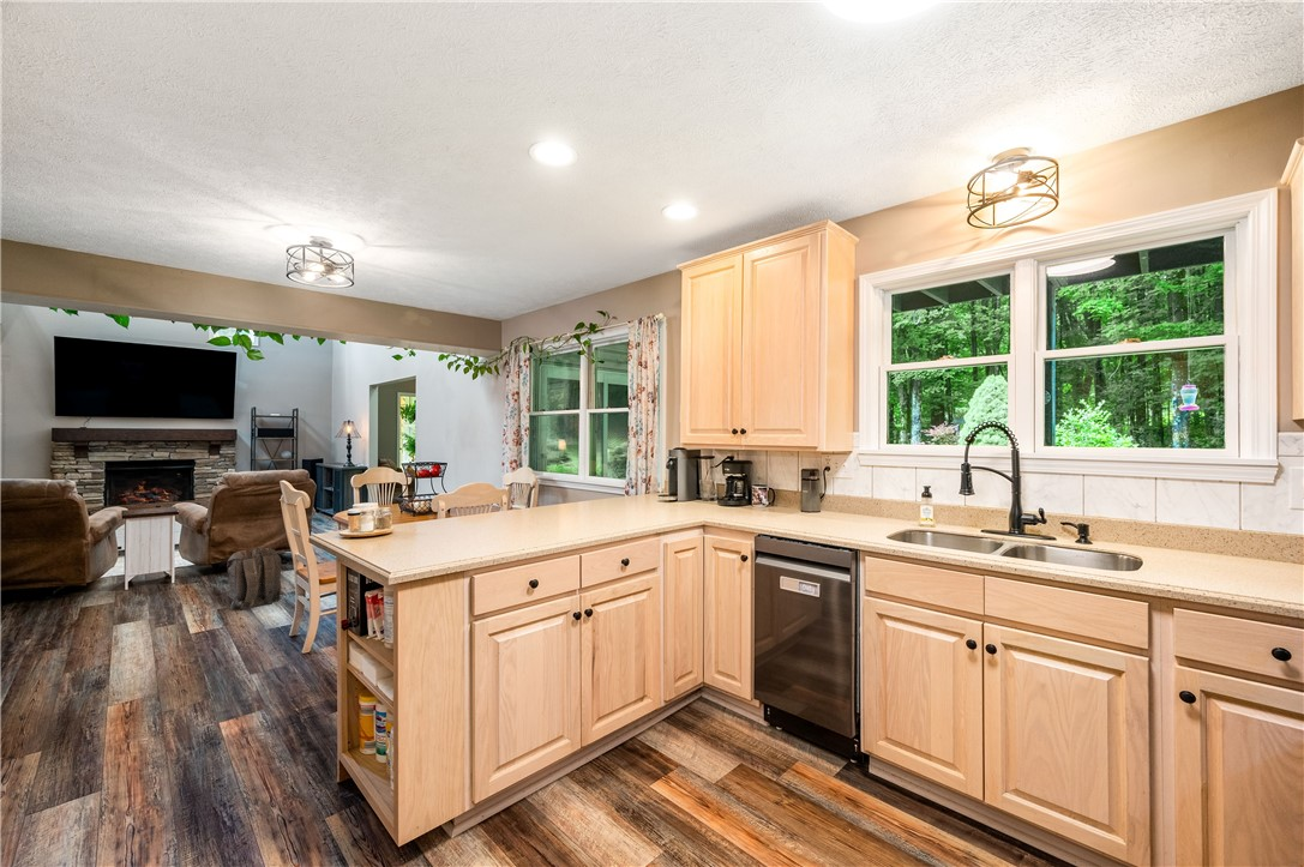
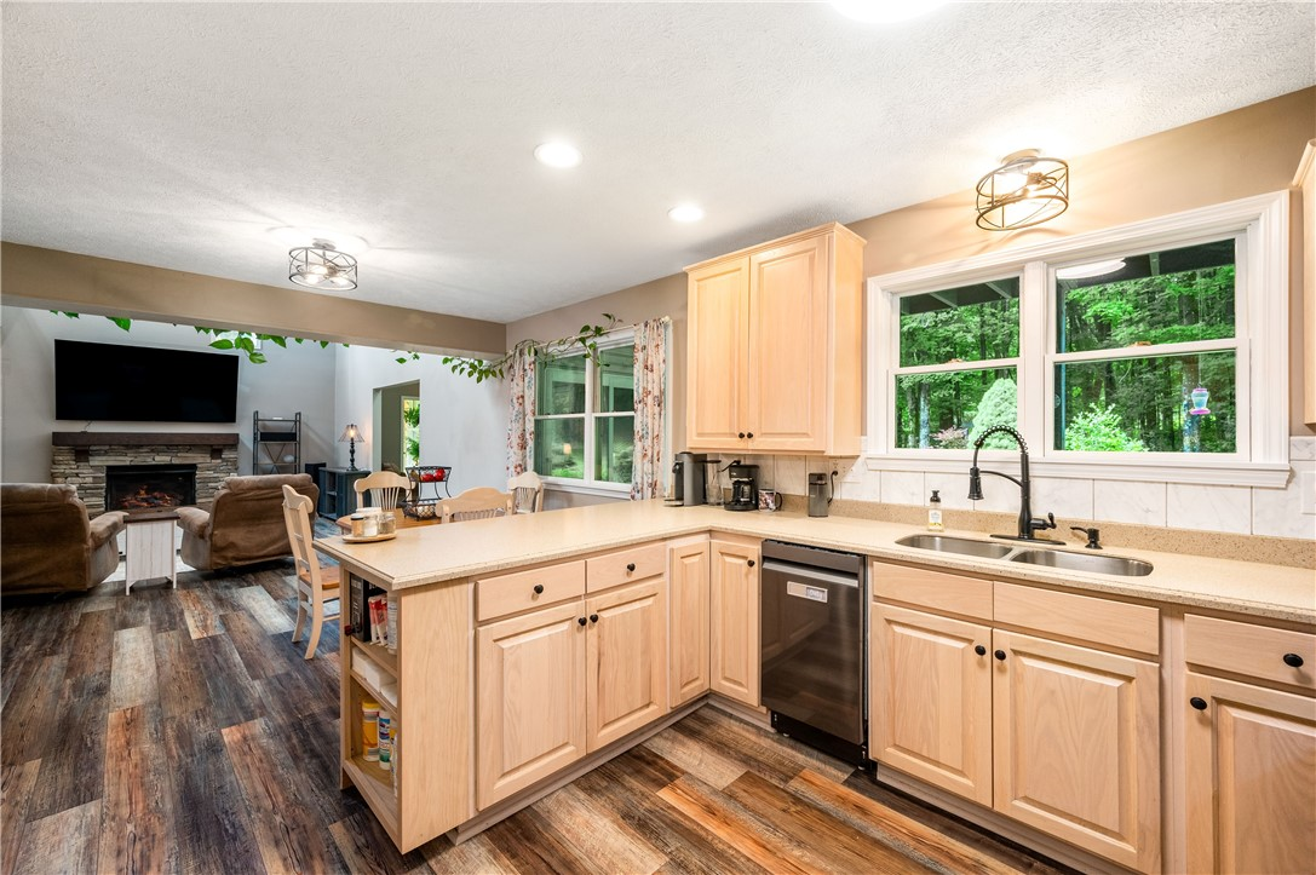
- backpack (256, 576)
